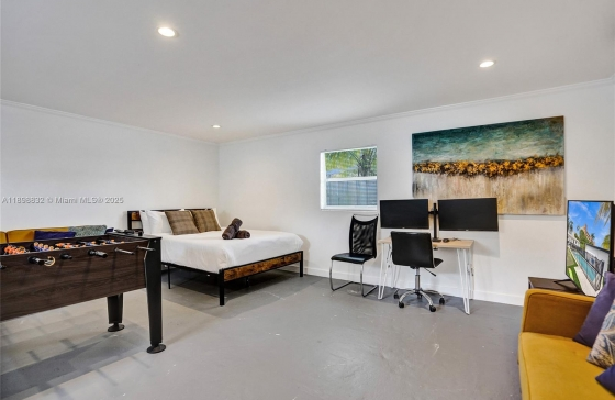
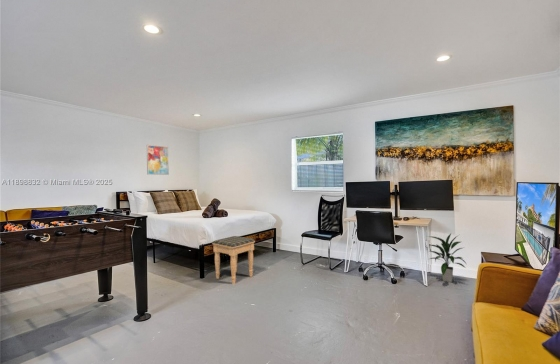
+ footstool (234, 258)
+ indoor plant (445, 256)
+ wall art (158, 160)
